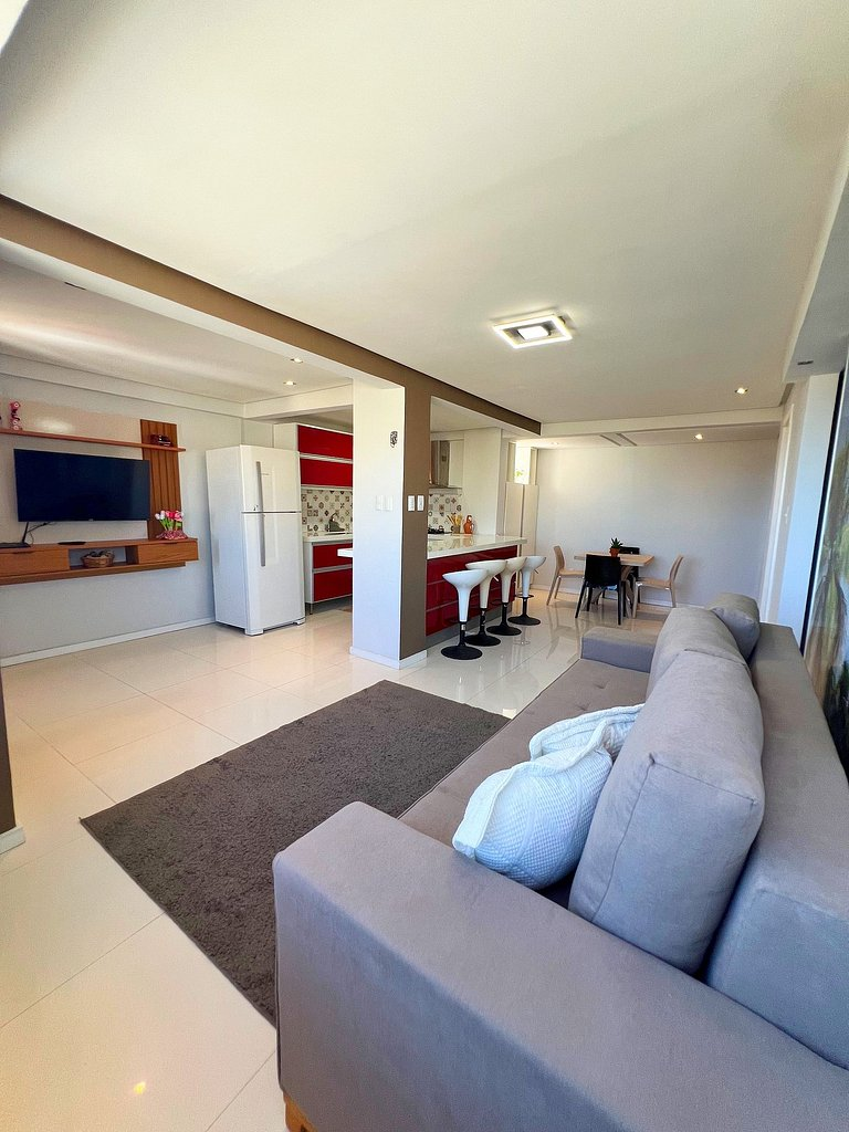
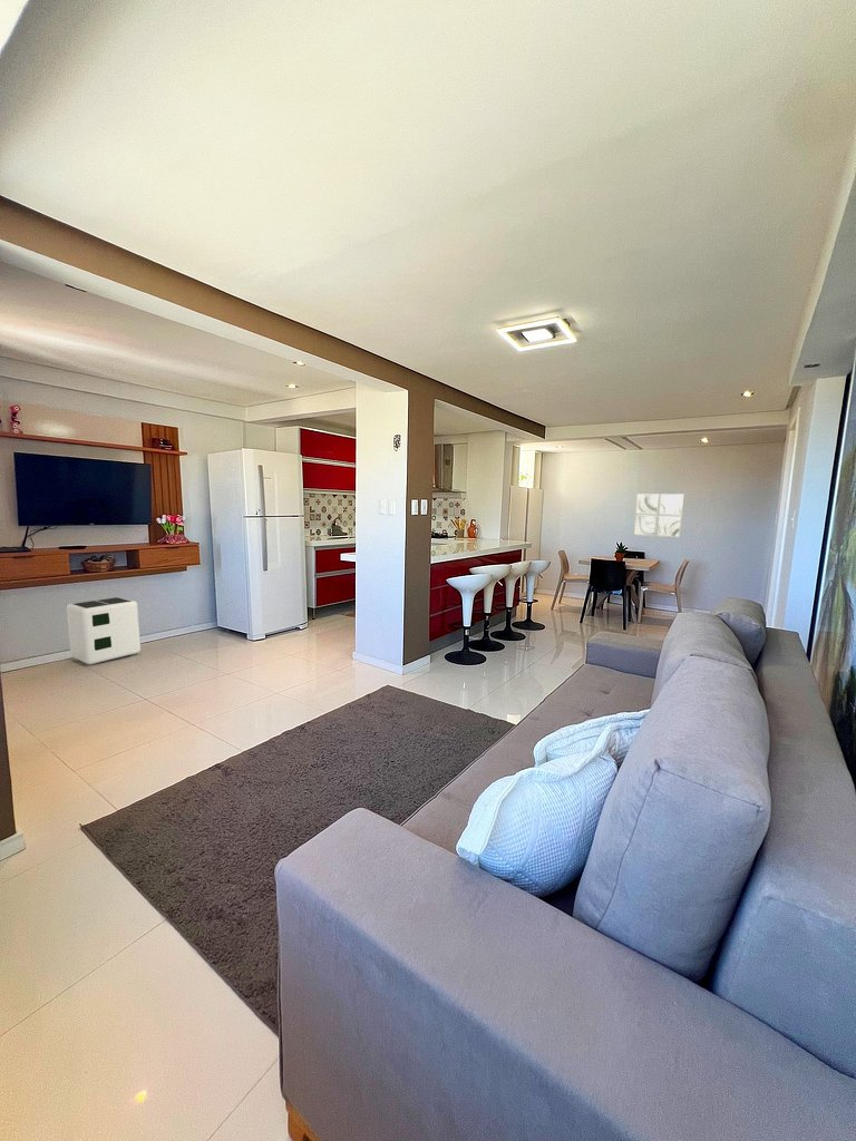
+ wall art (656, 514)
+ air purifier (104, 630)
